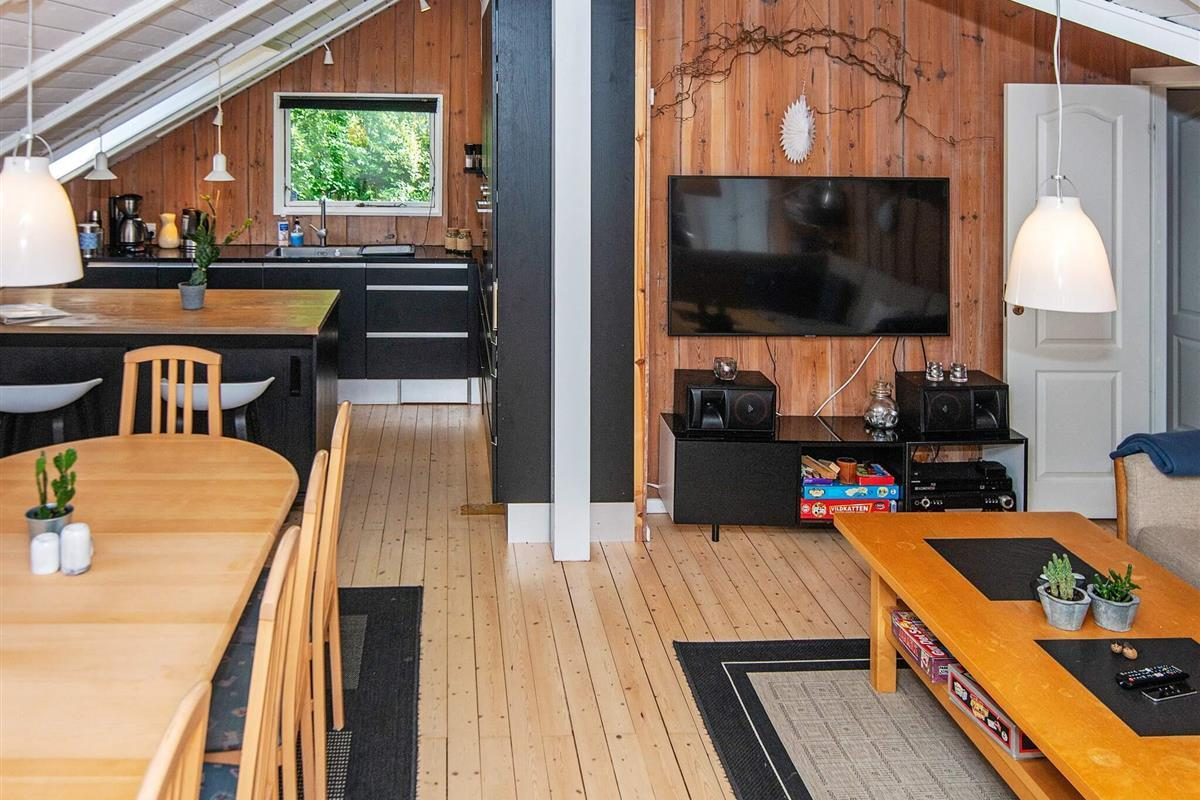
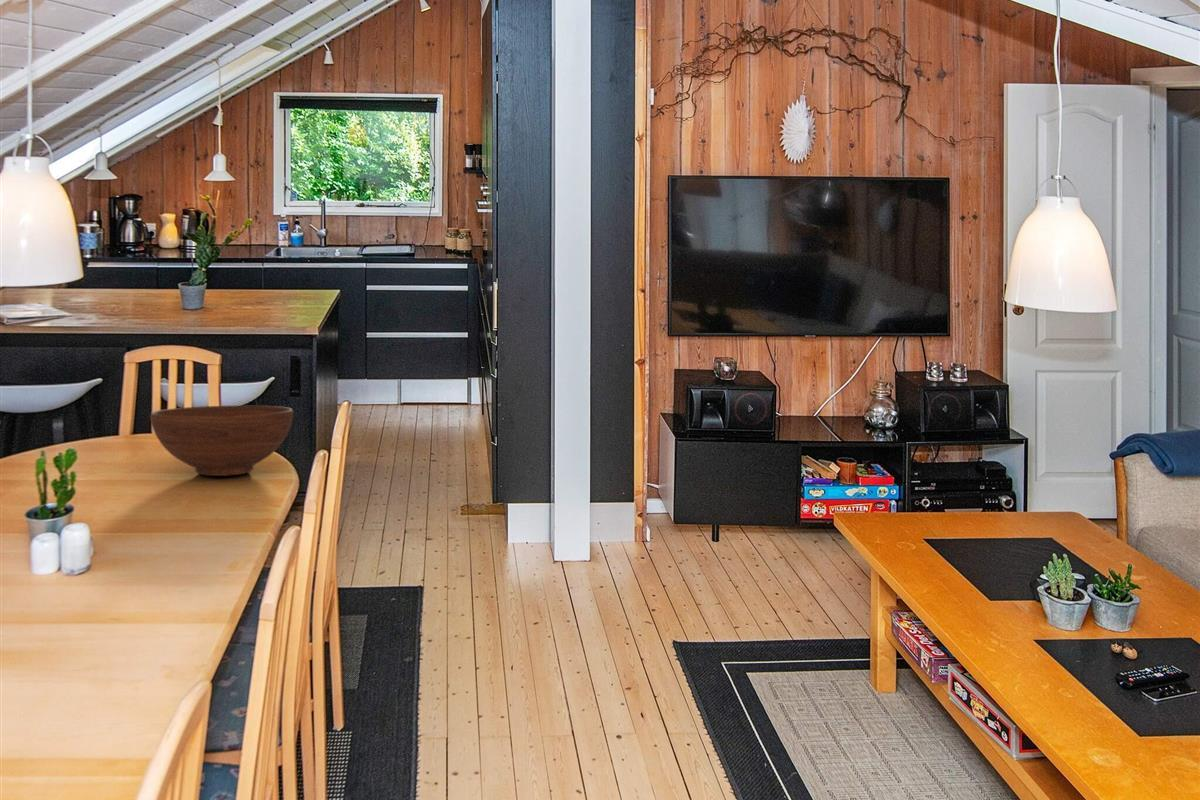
+ fruit bowl (223, 442)
